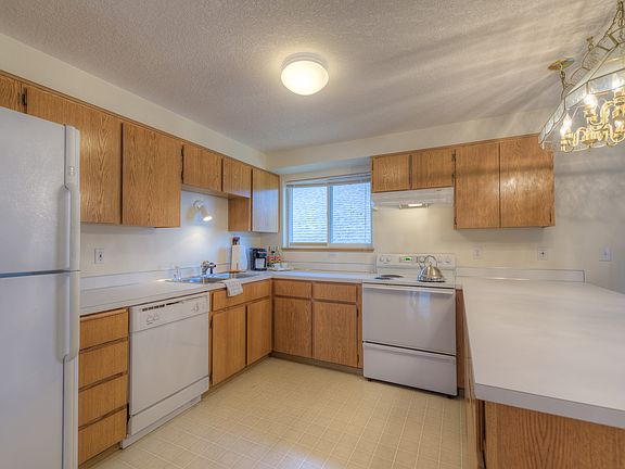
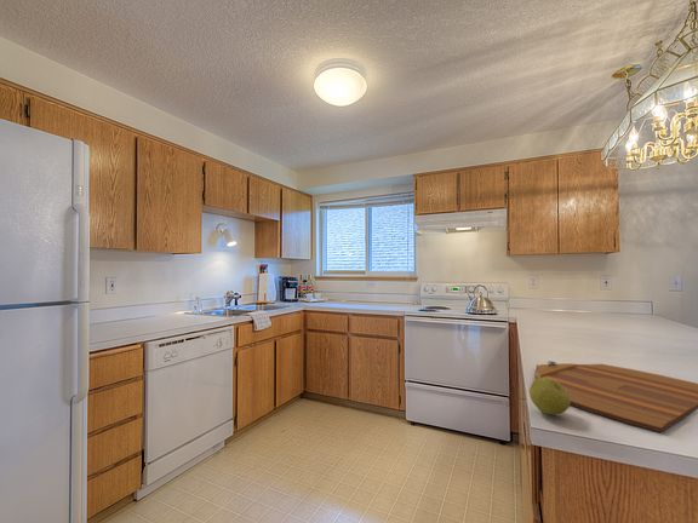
+ apple (549, 395)
+ cutting board (601, 380)
